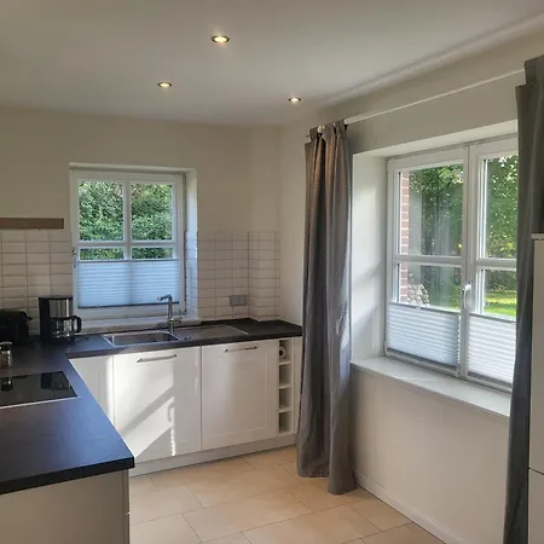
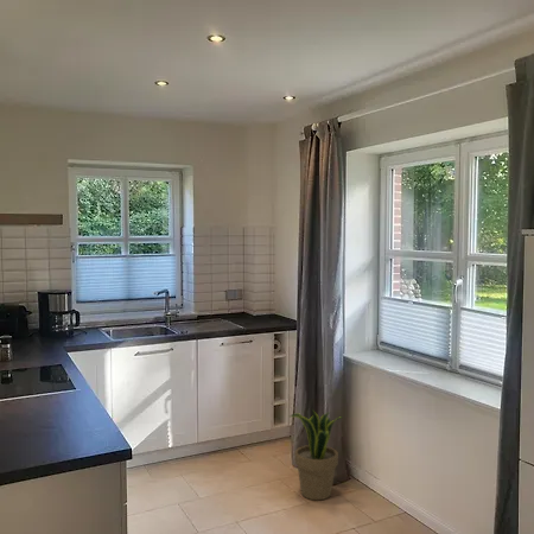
+ potted plant (316, 452)
